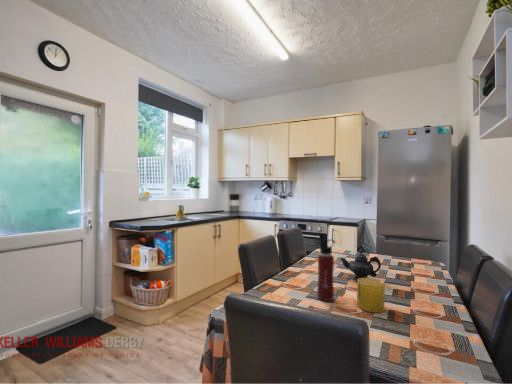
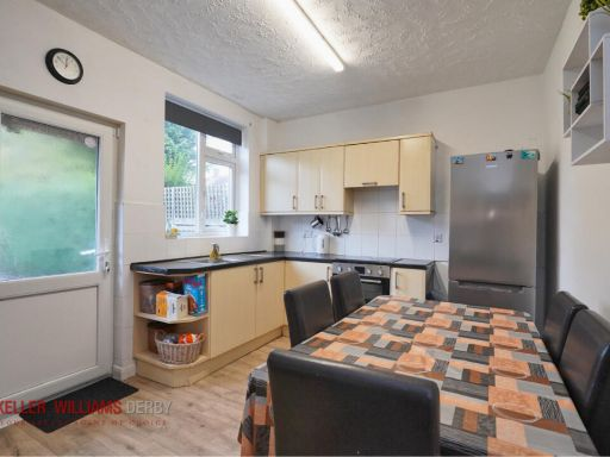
- cup (370, 294)
- teapot (359, 264)
- water bottle (325, 268)
